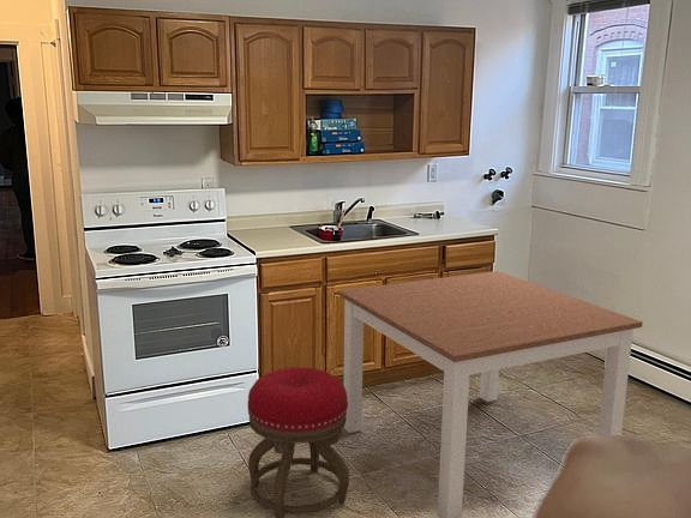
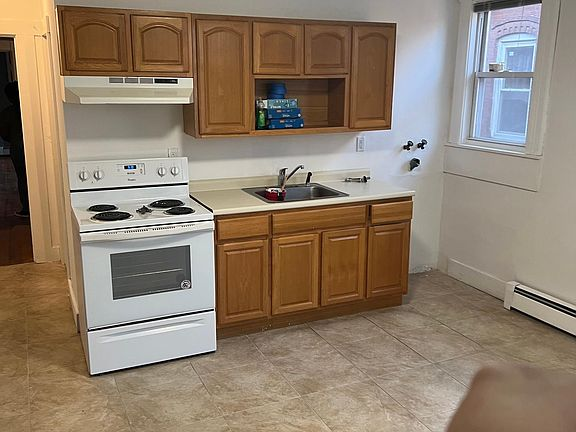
- dining table (475, 373)
- stool (298, 438)
